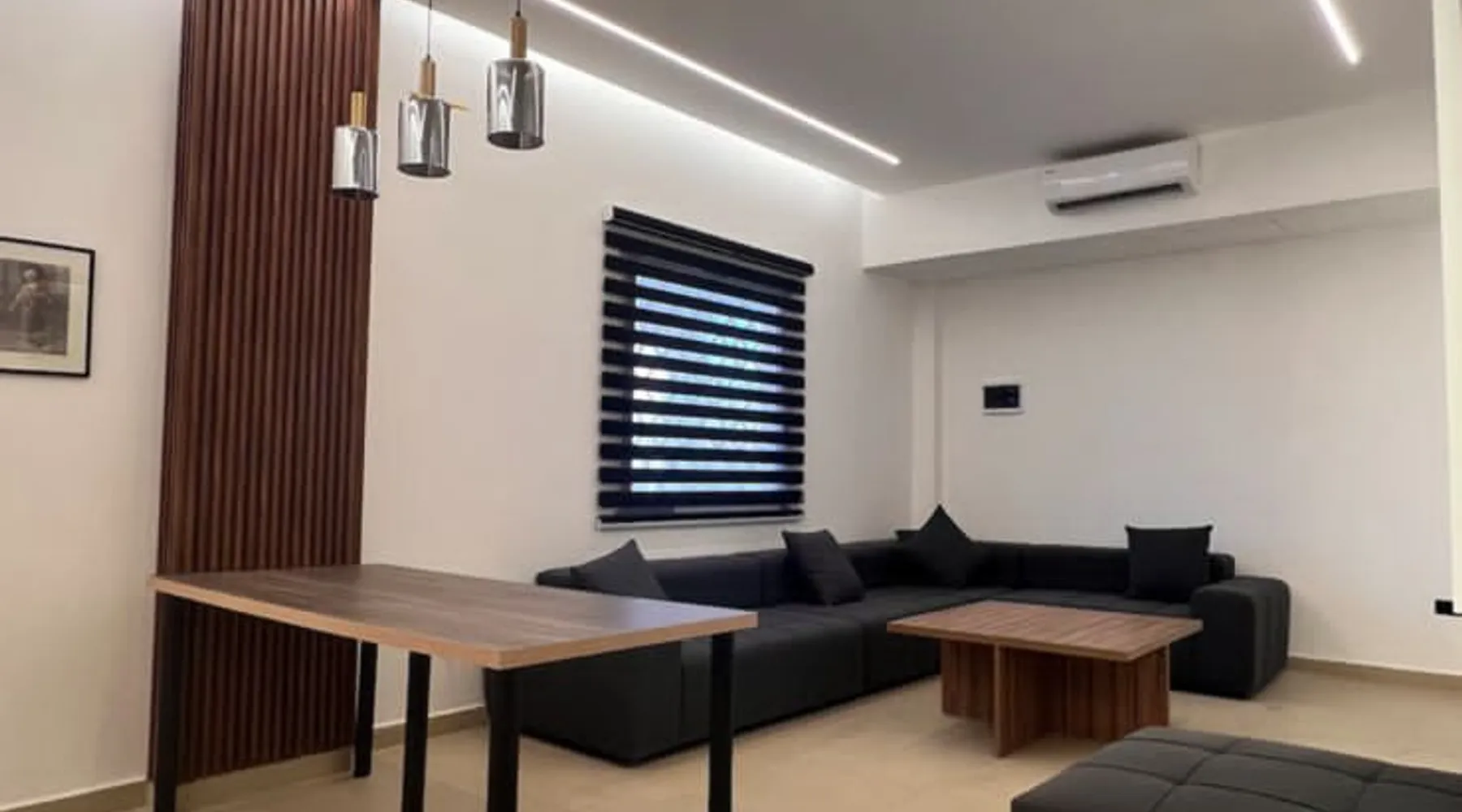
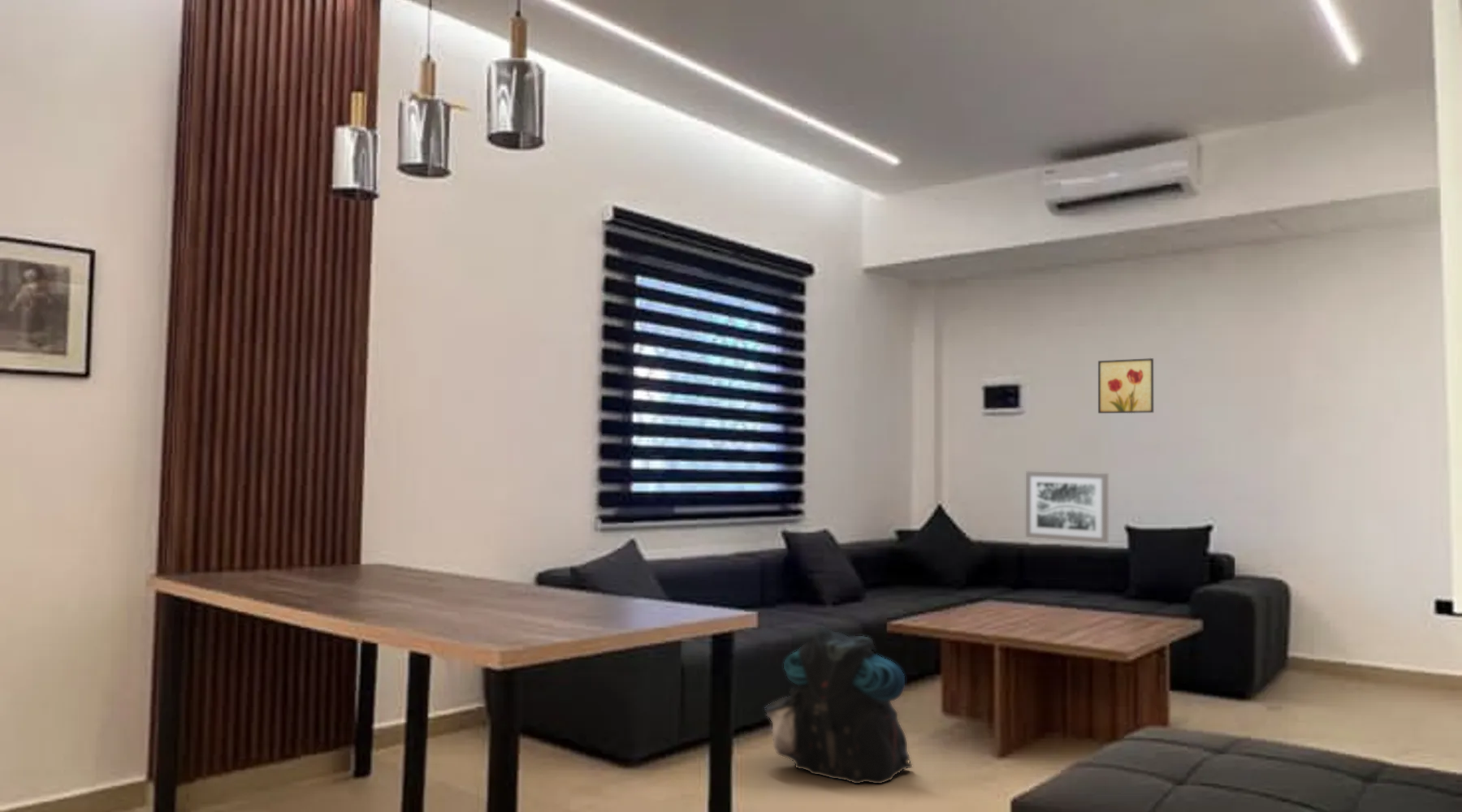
+ wall art (1126, 386)
+ backpack (839, 700)
+ wall art (1066, 506)
